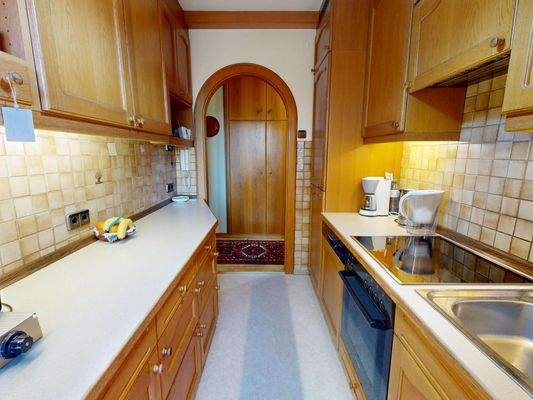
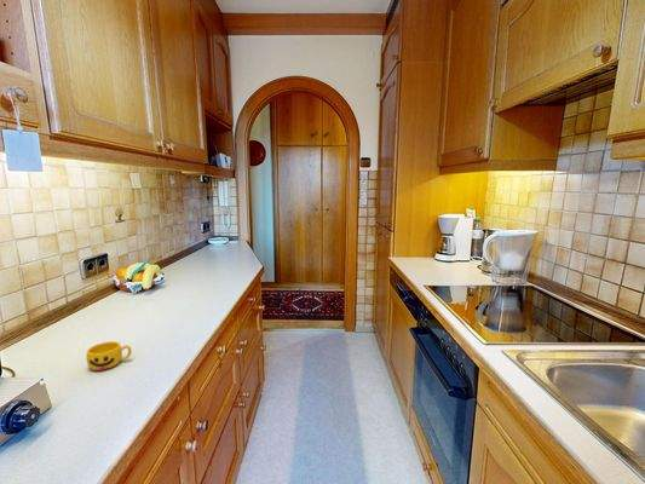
+ cup (109, 355)
